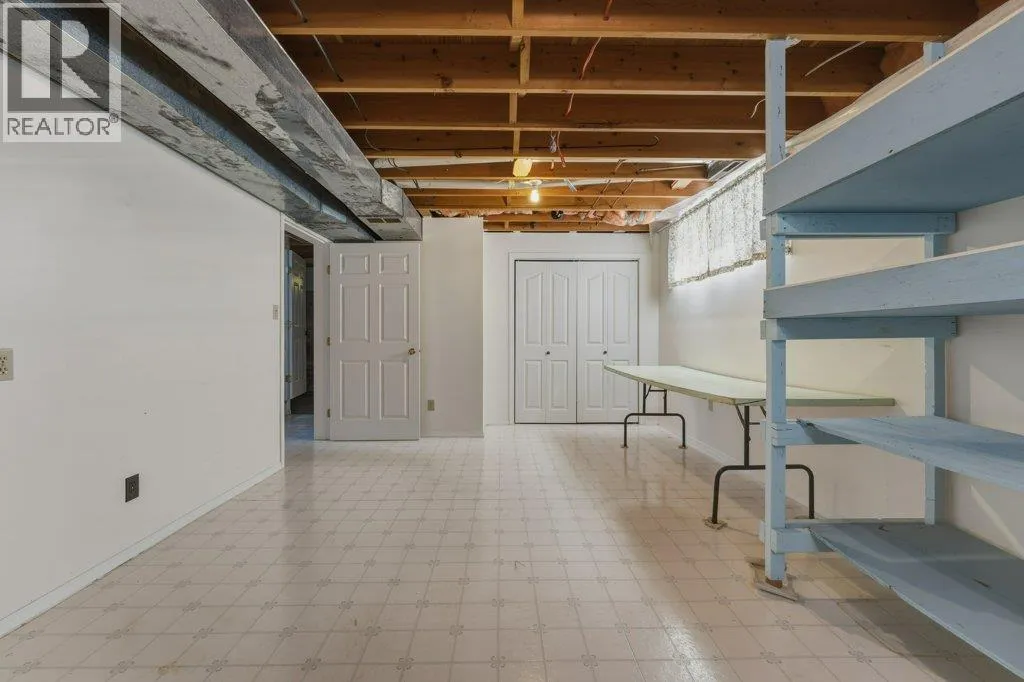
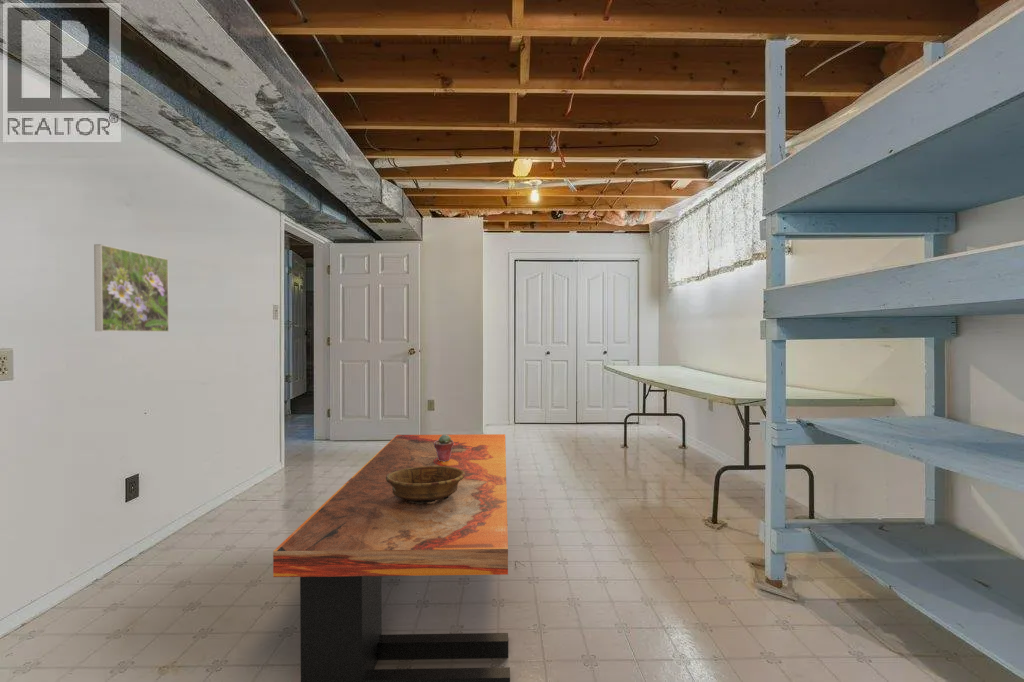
+ decorative bowl (425, 483)
+ potted succulent (443, 446)
+ coffee table (433, 530)
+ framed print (134, 292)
